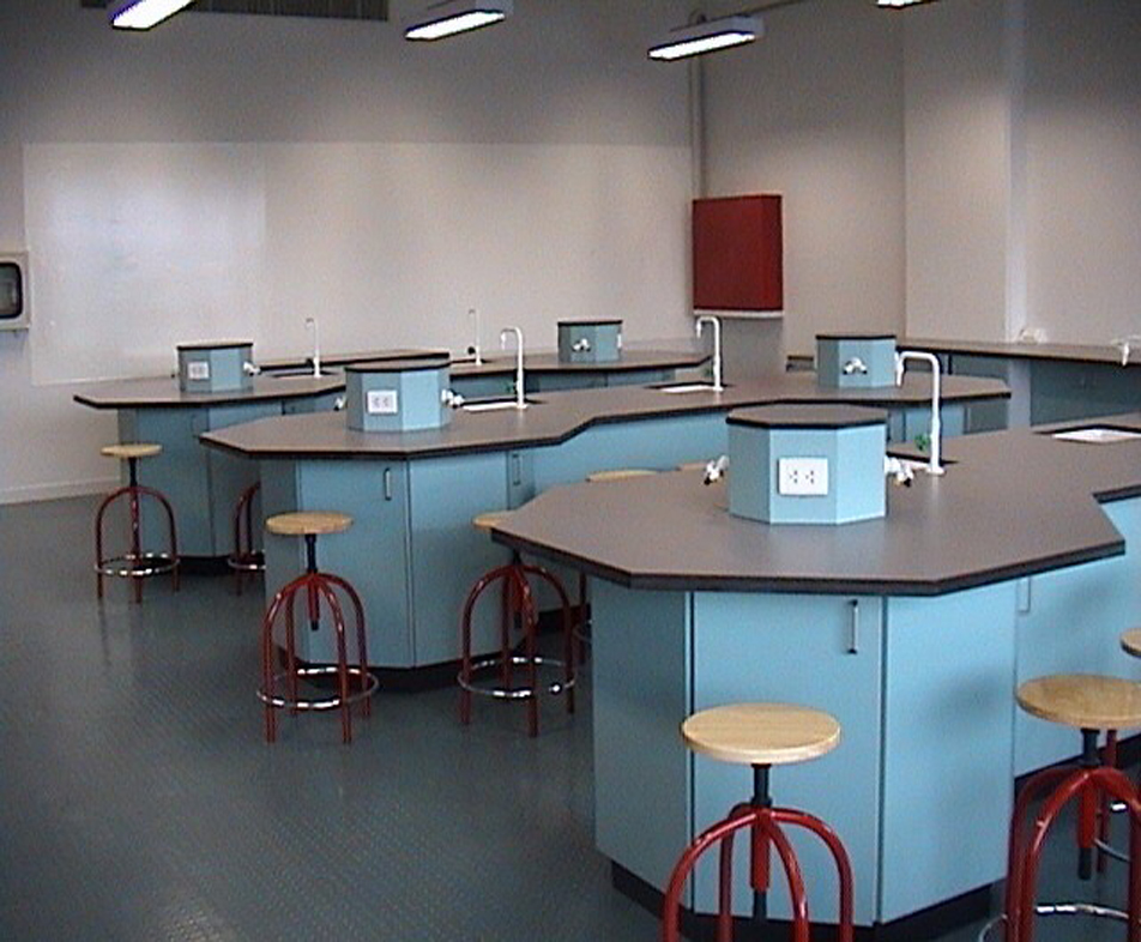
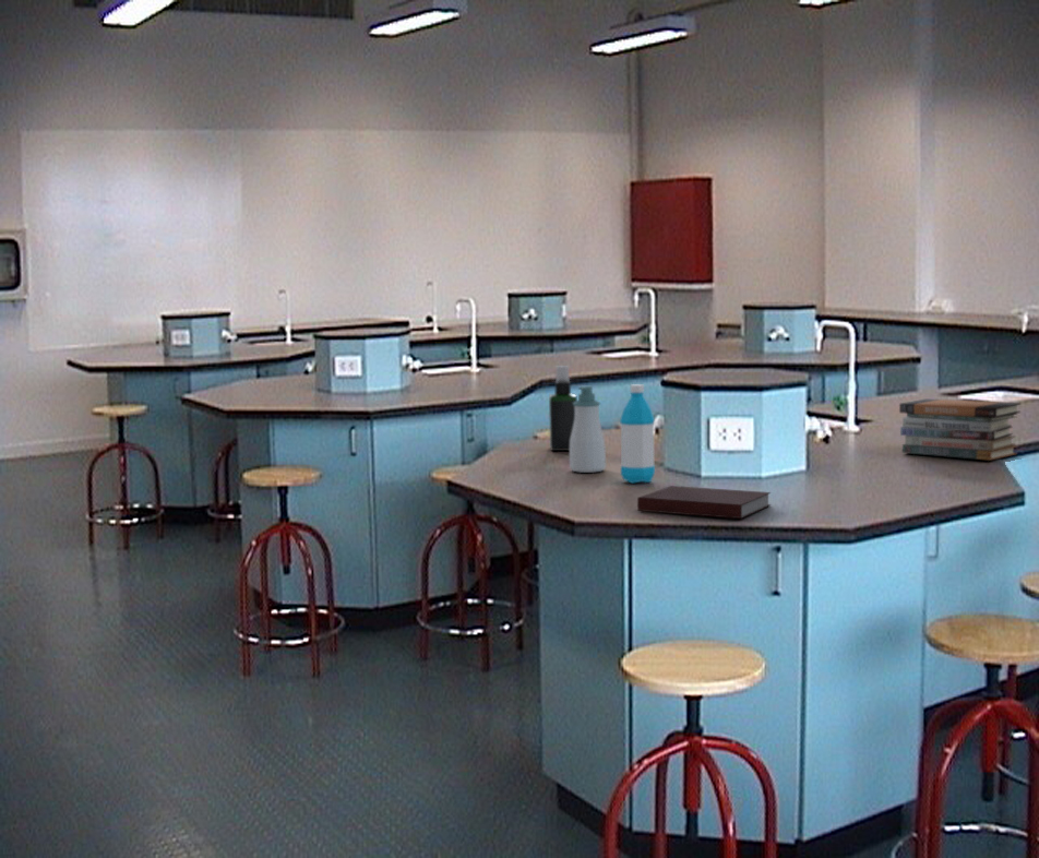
+ book stack (957, 428)
+ water bottle (637, 433)
+ spray bottle (562, 407)
+ soap bottle (586, 428)
+ notebook (704, 501)
